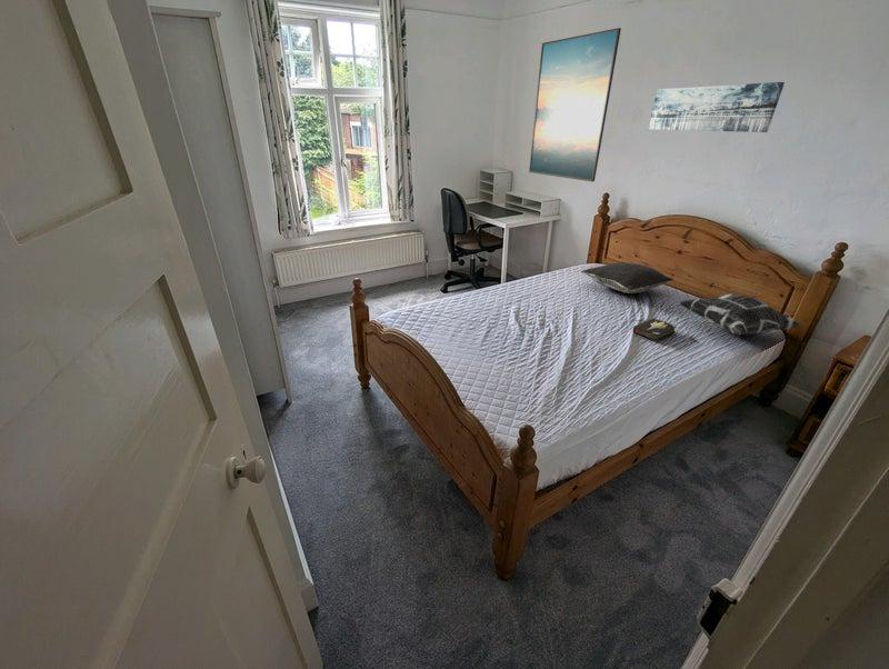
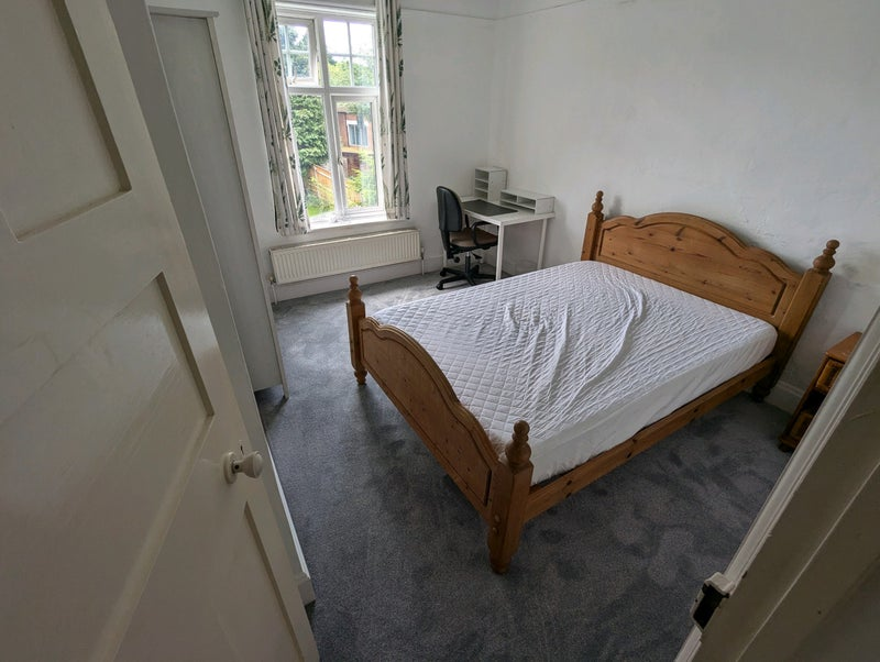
- decorative pillow (737, 312)
- pillow (625, 276)
- hardback book (655, 328)
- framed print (568, 111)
- wall art (707, 109)
